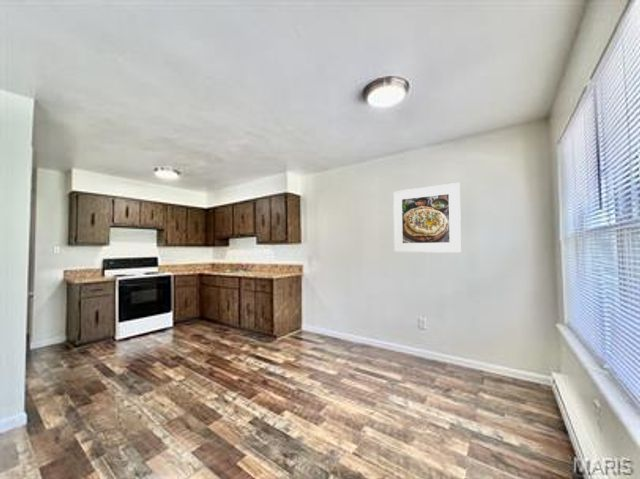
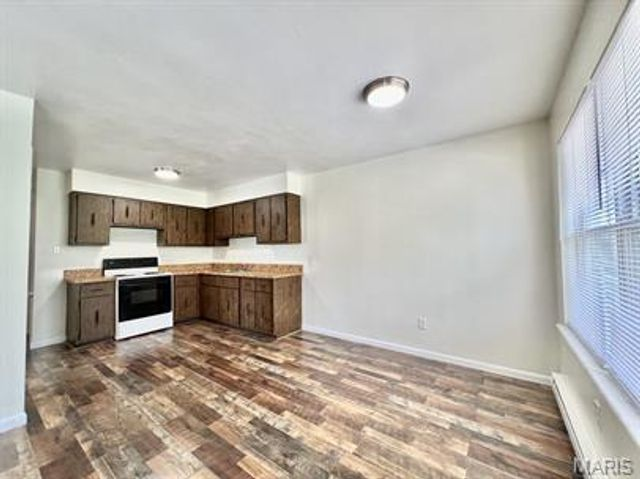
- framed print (424, 219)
